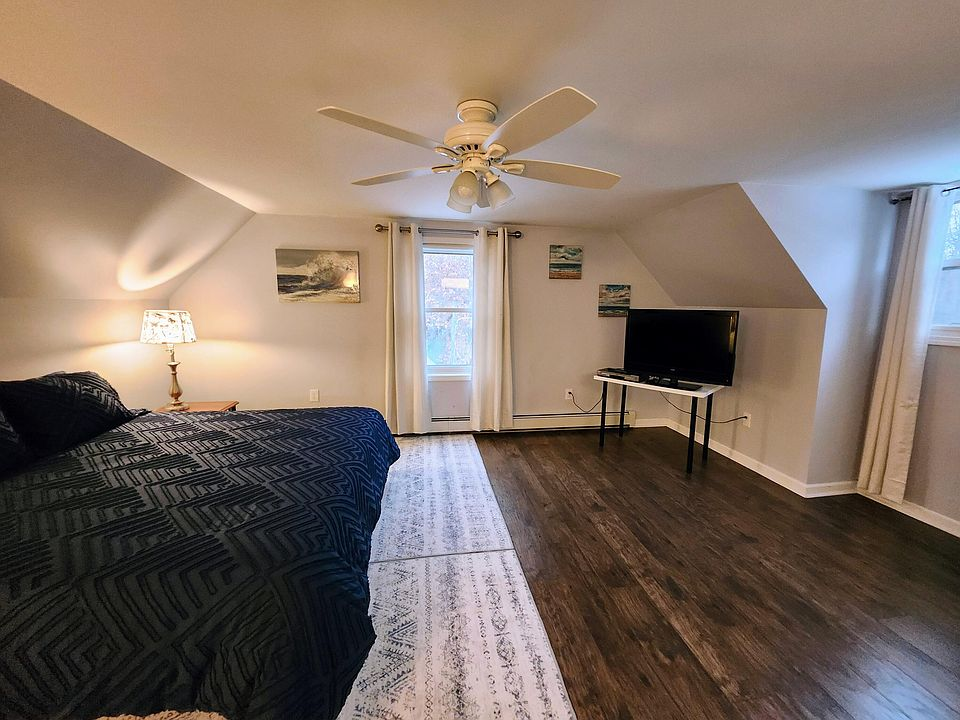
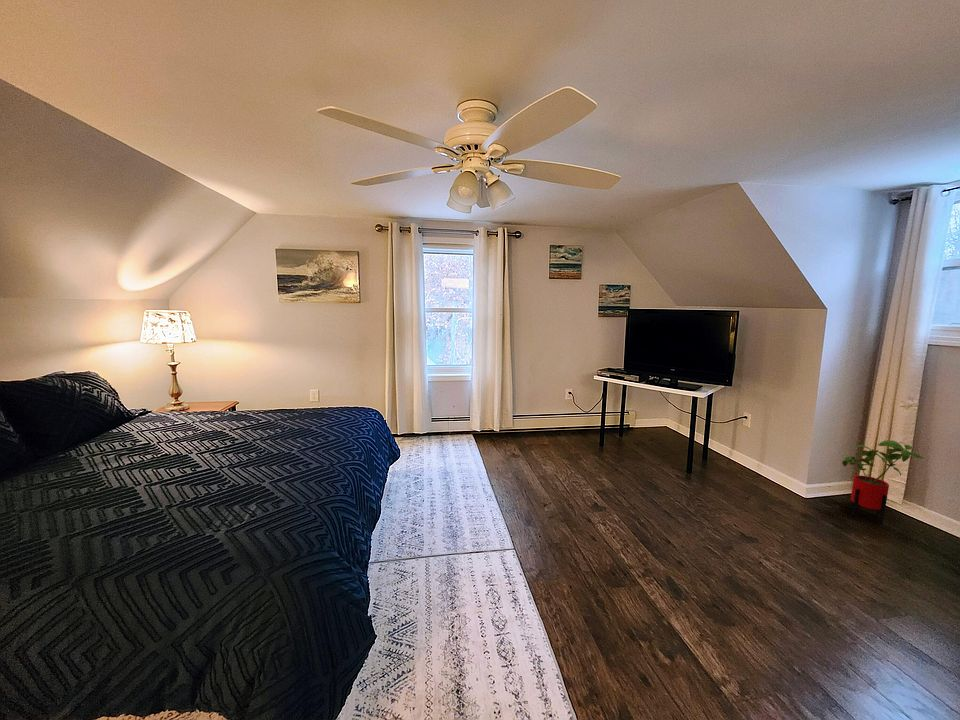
+ house plant (873, 478)
